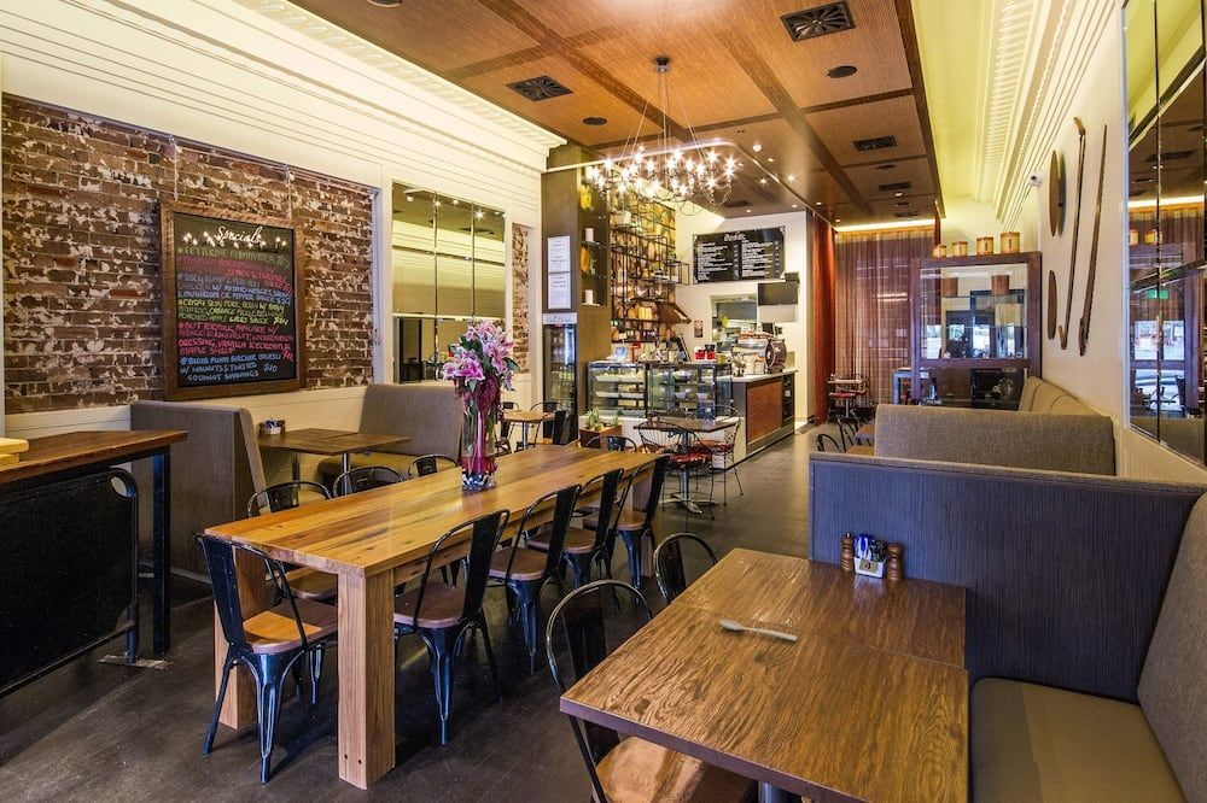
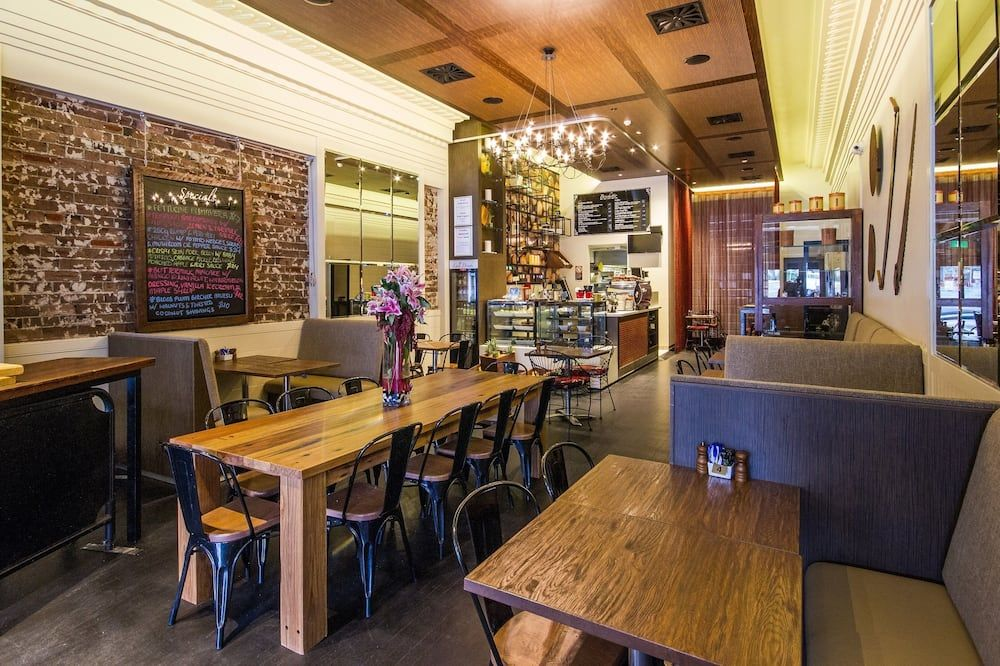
- spoon (757, 629)
